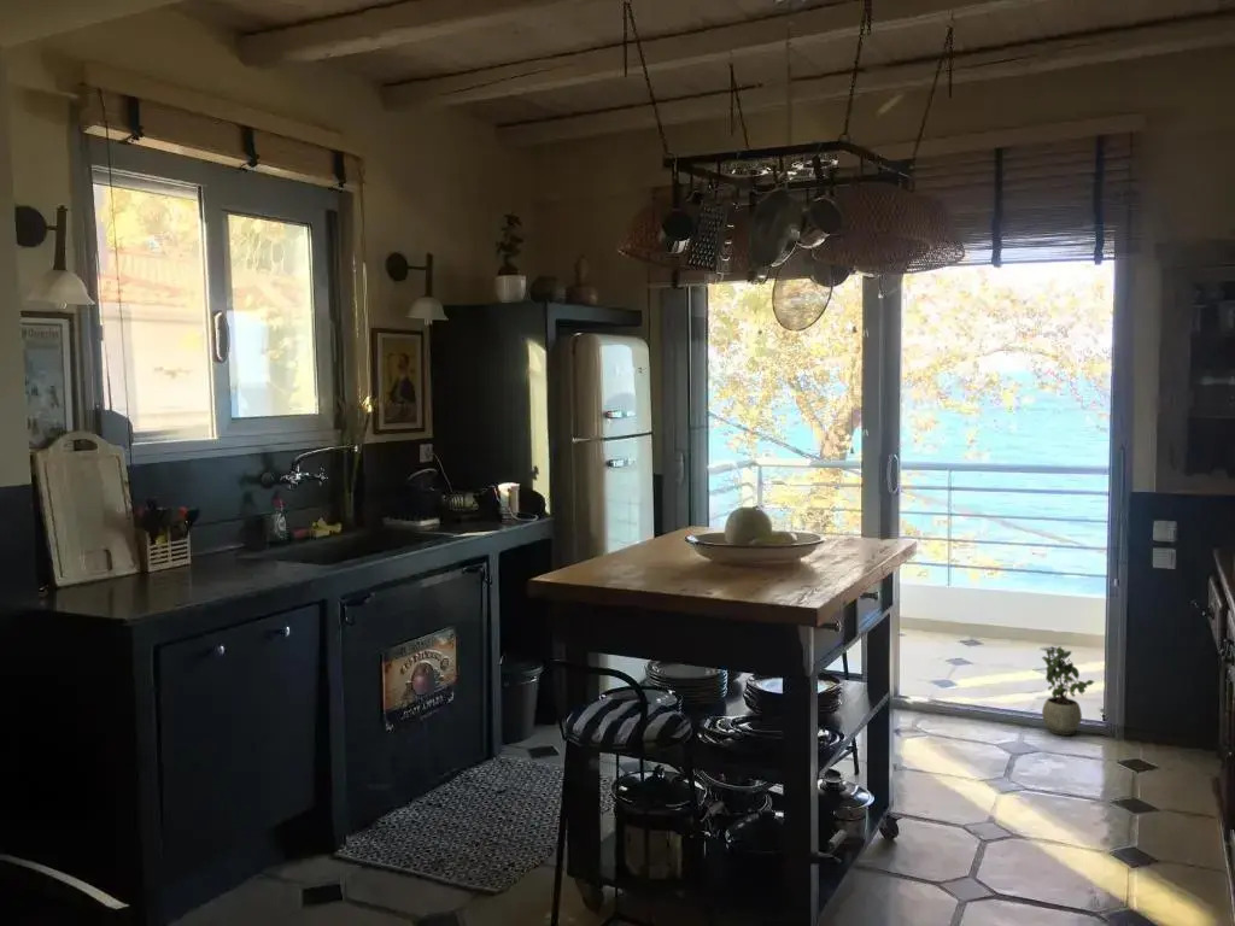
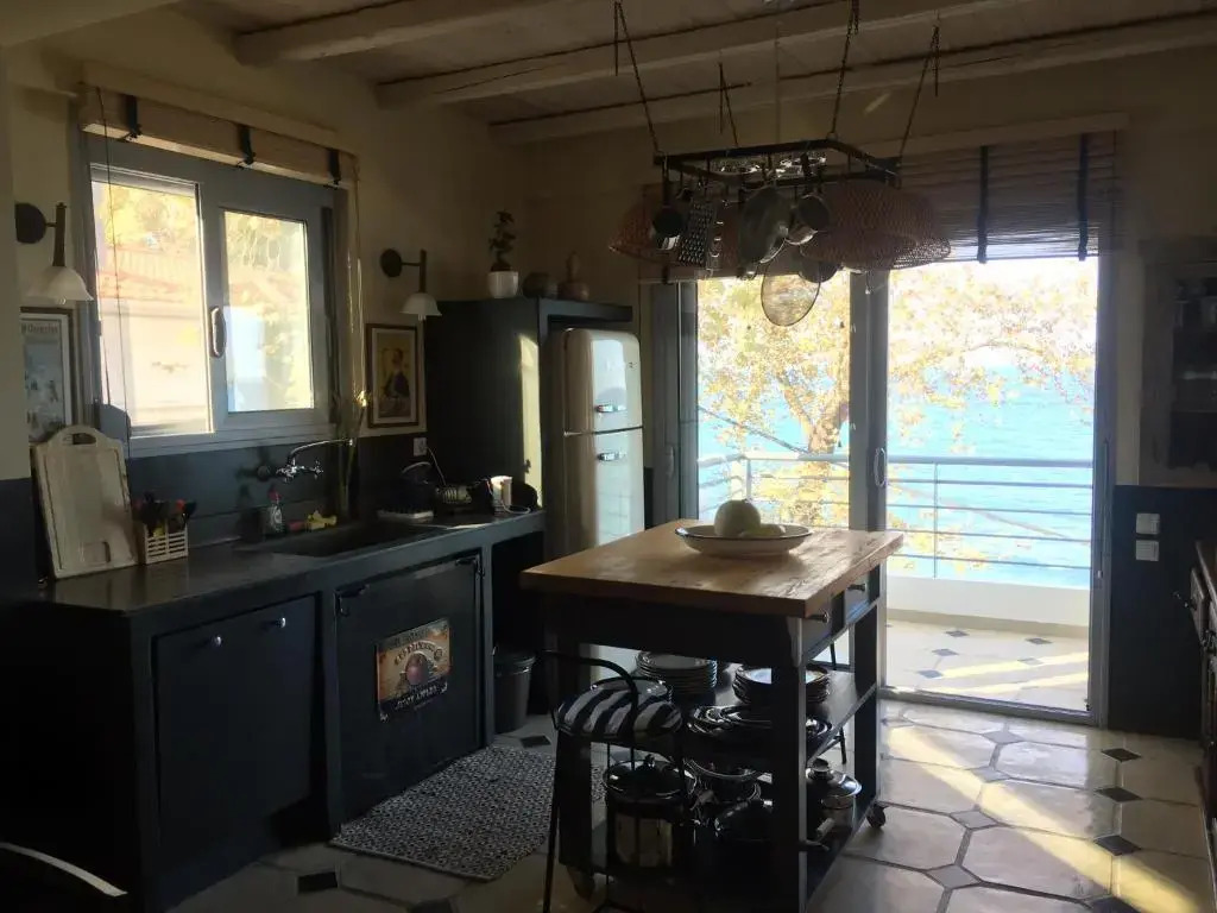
- potted plant (1067, 691)
